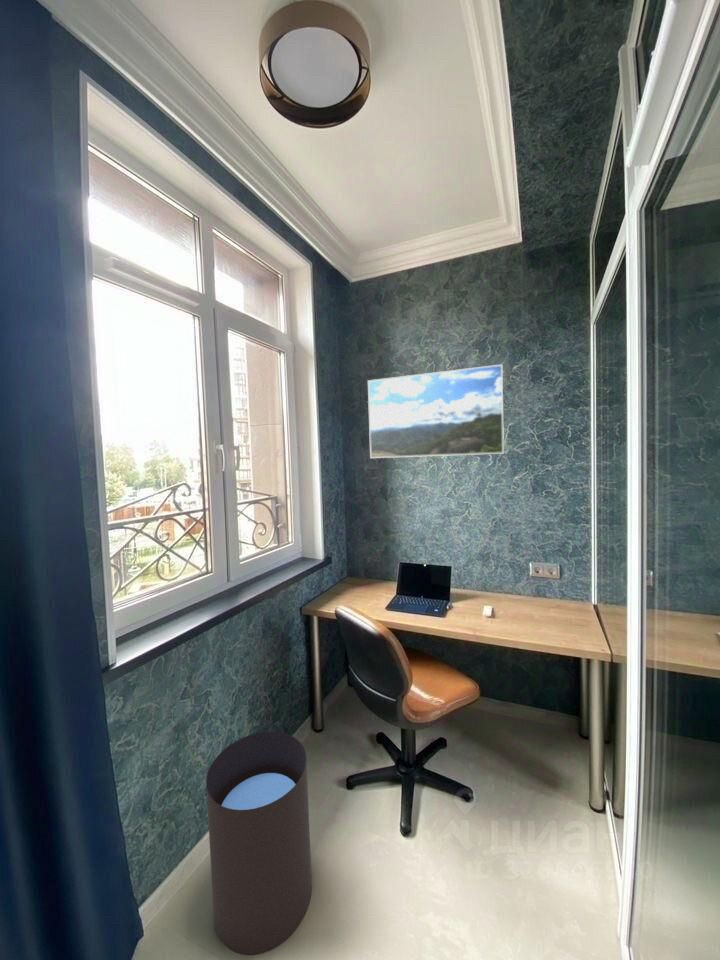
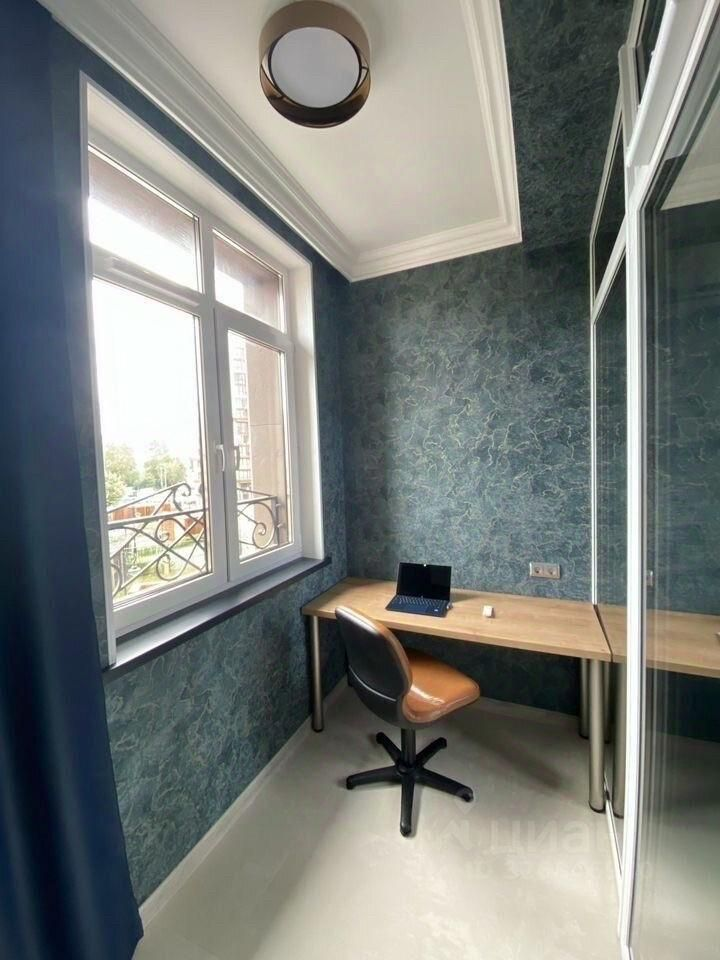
- waste bin (261, 830)
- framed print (432, 414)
